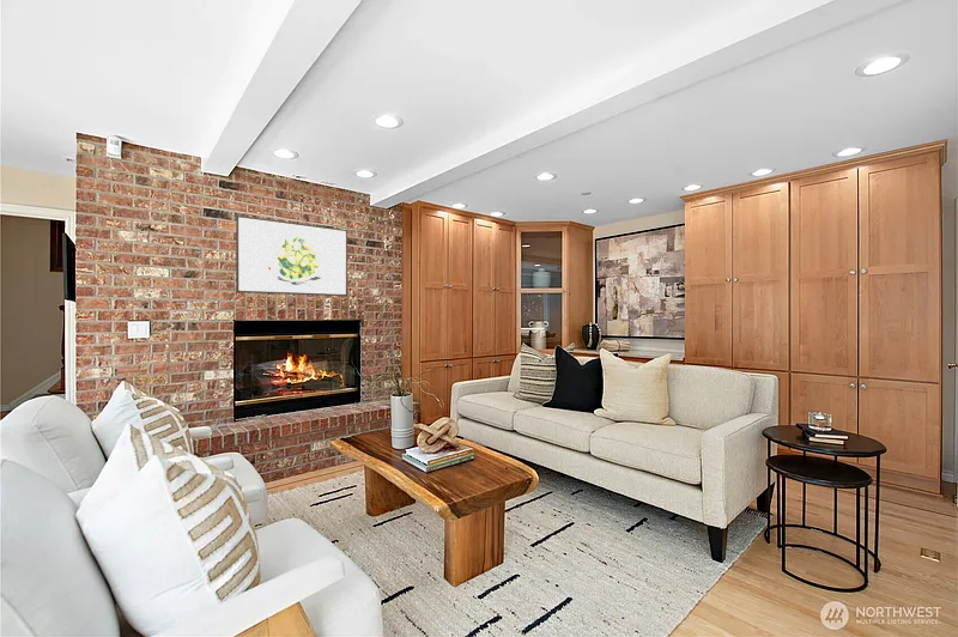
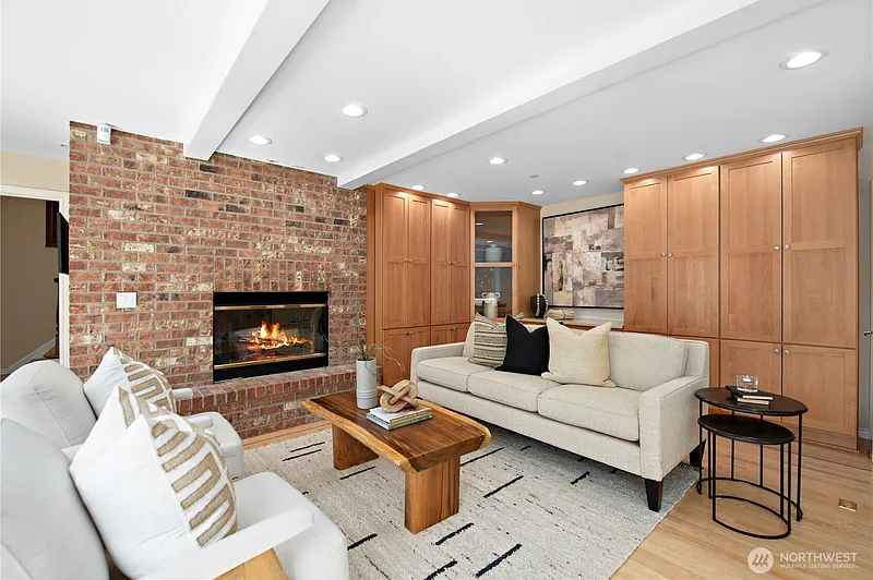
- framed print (296, 259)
